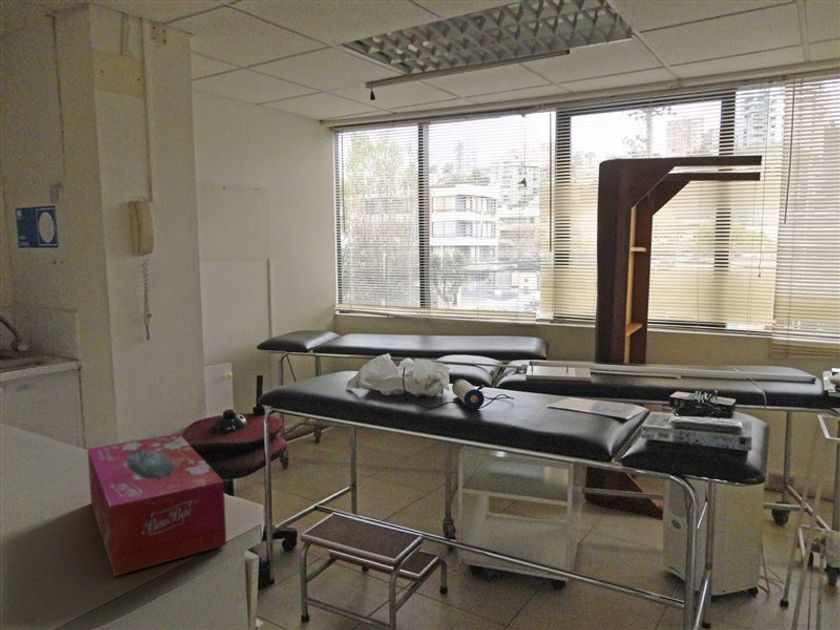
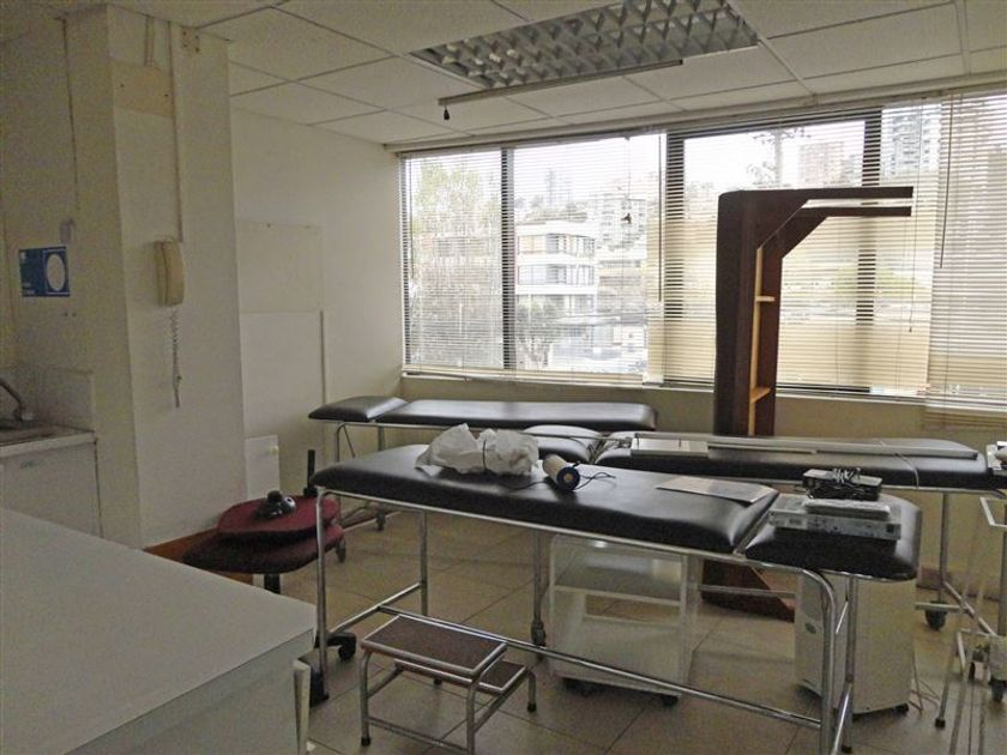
- tissue box (151, 493)
